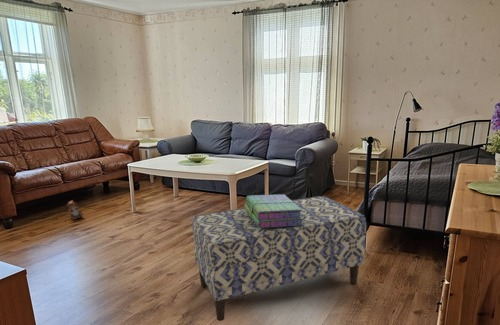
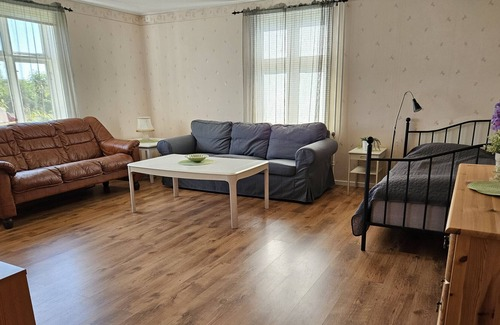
- stack of books (271, 210)
- plush toy (74, 209)
- bench (278, 250)
